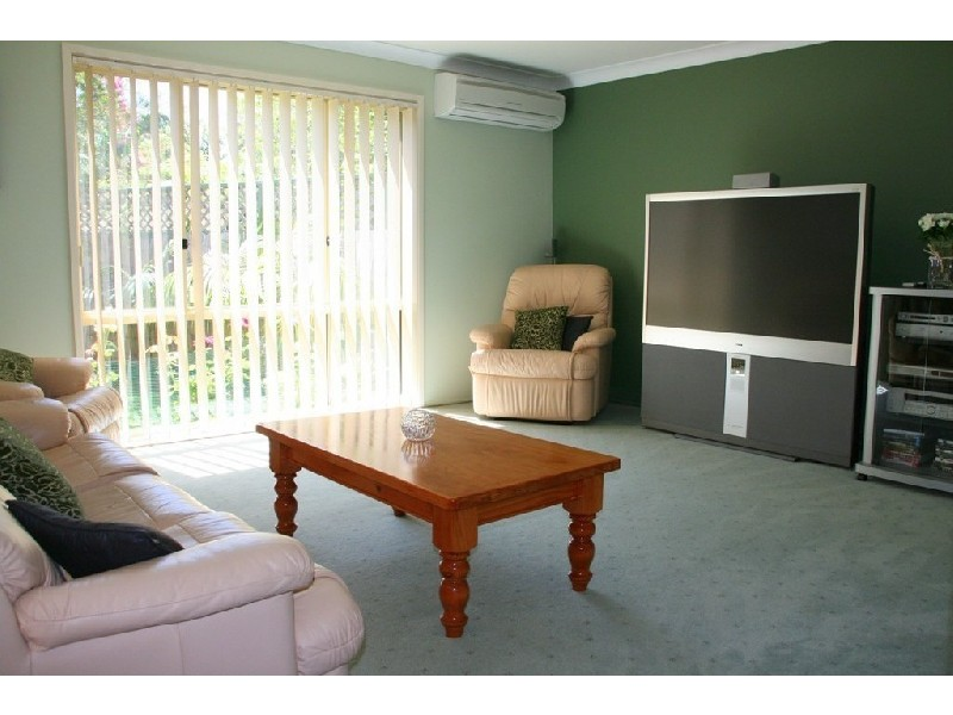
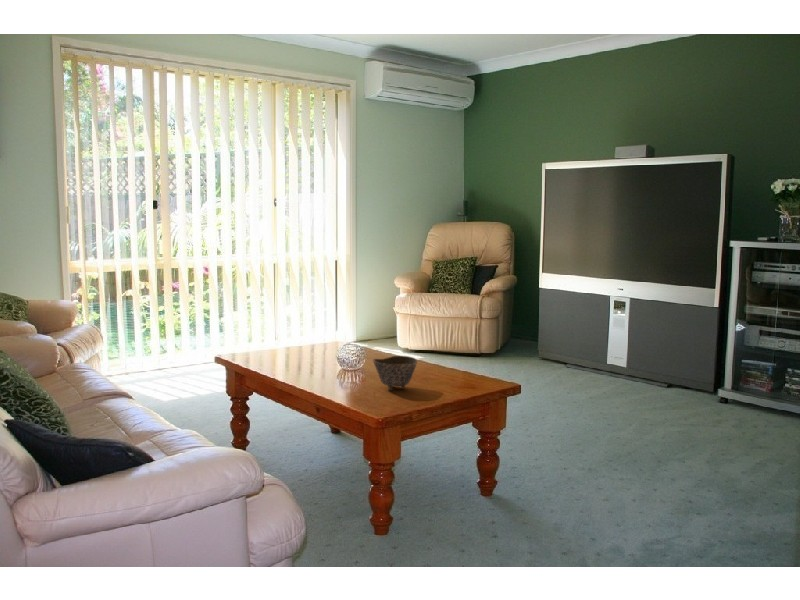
+ bowl (395, 374)
